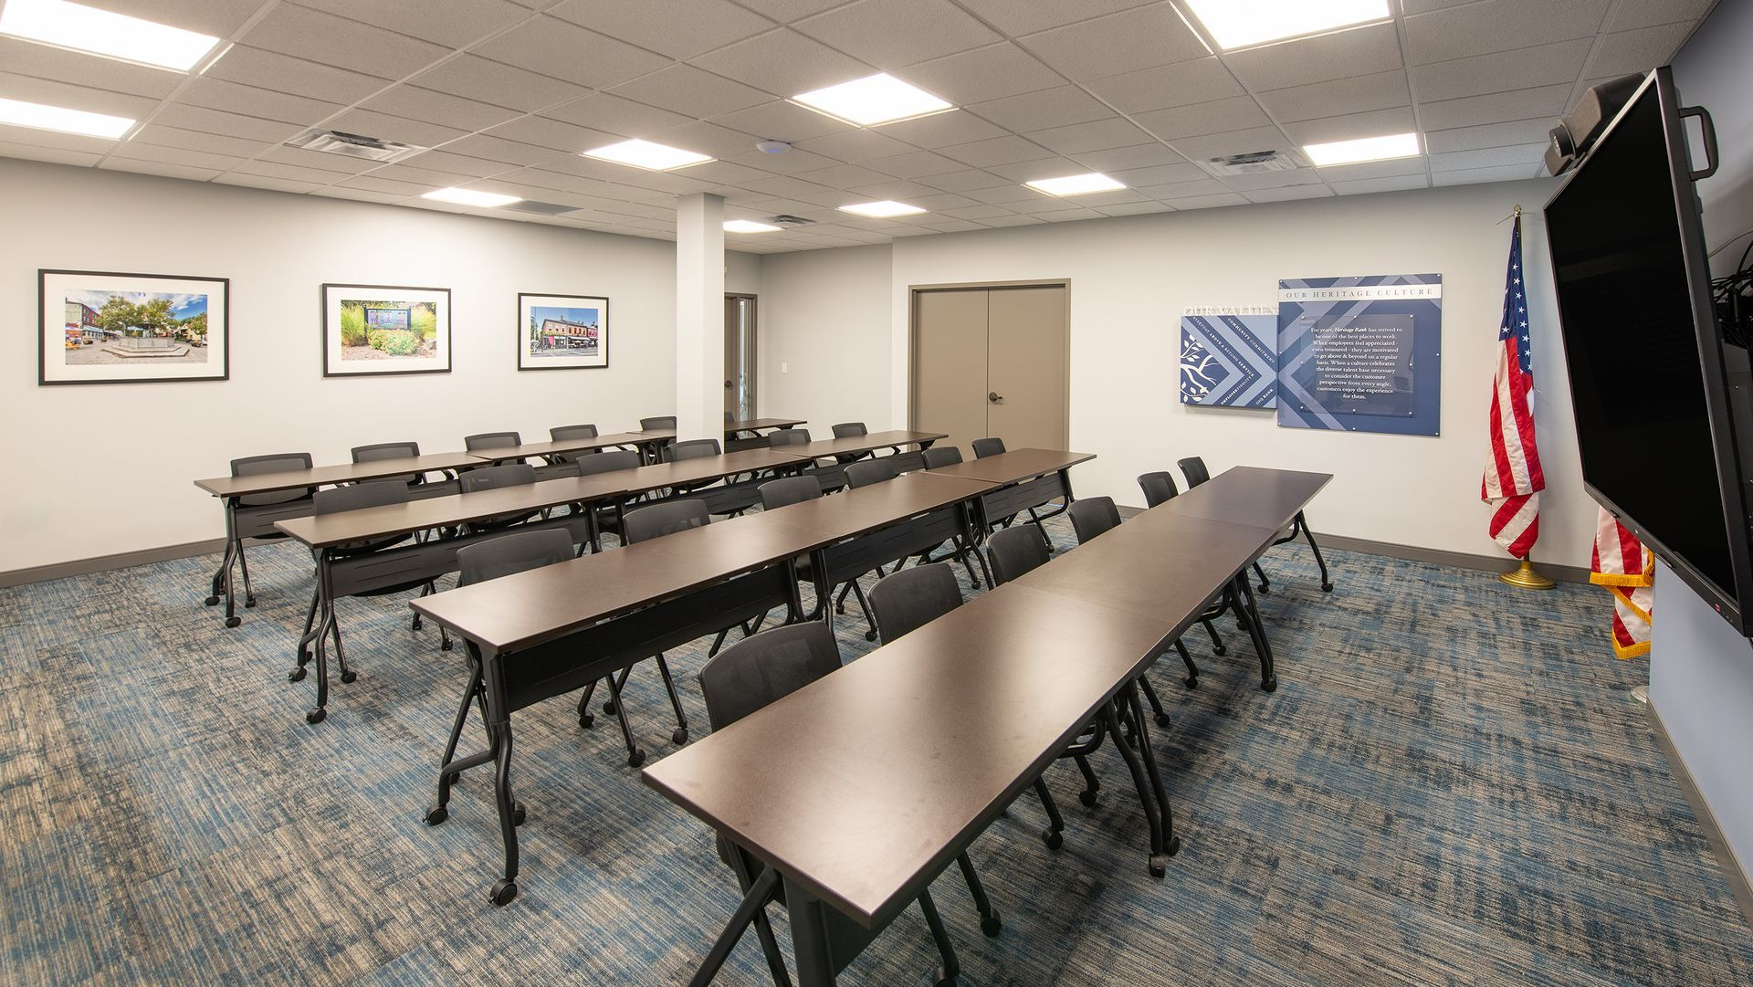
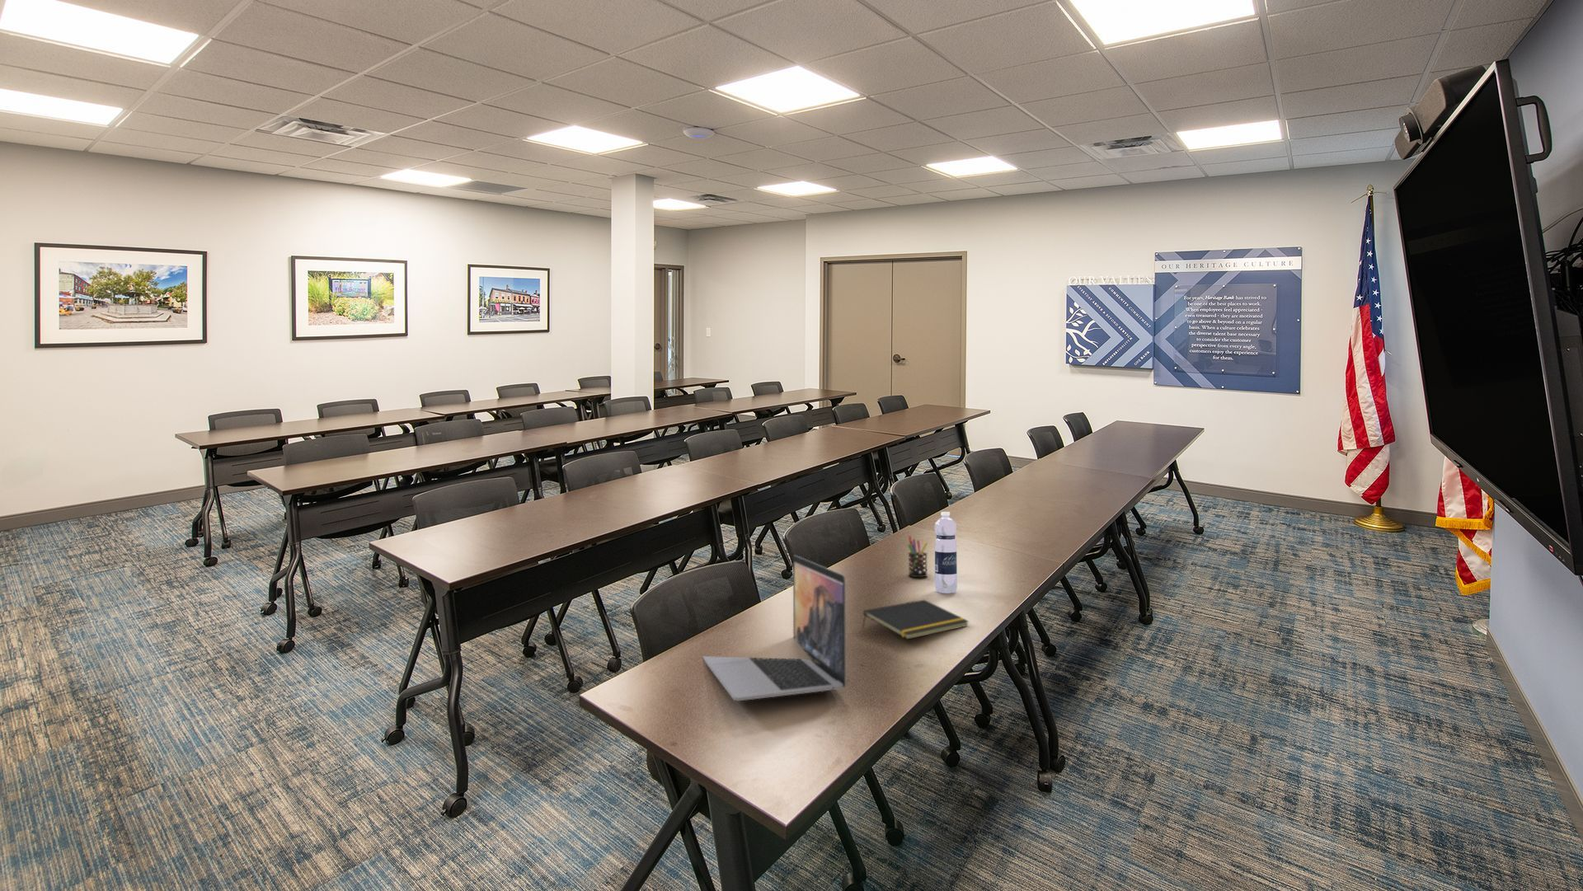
+ laptop (794, 619)
+ notepad (917, 617)
+ pen holder (915, 556)
+ water bottle (946, 551)
